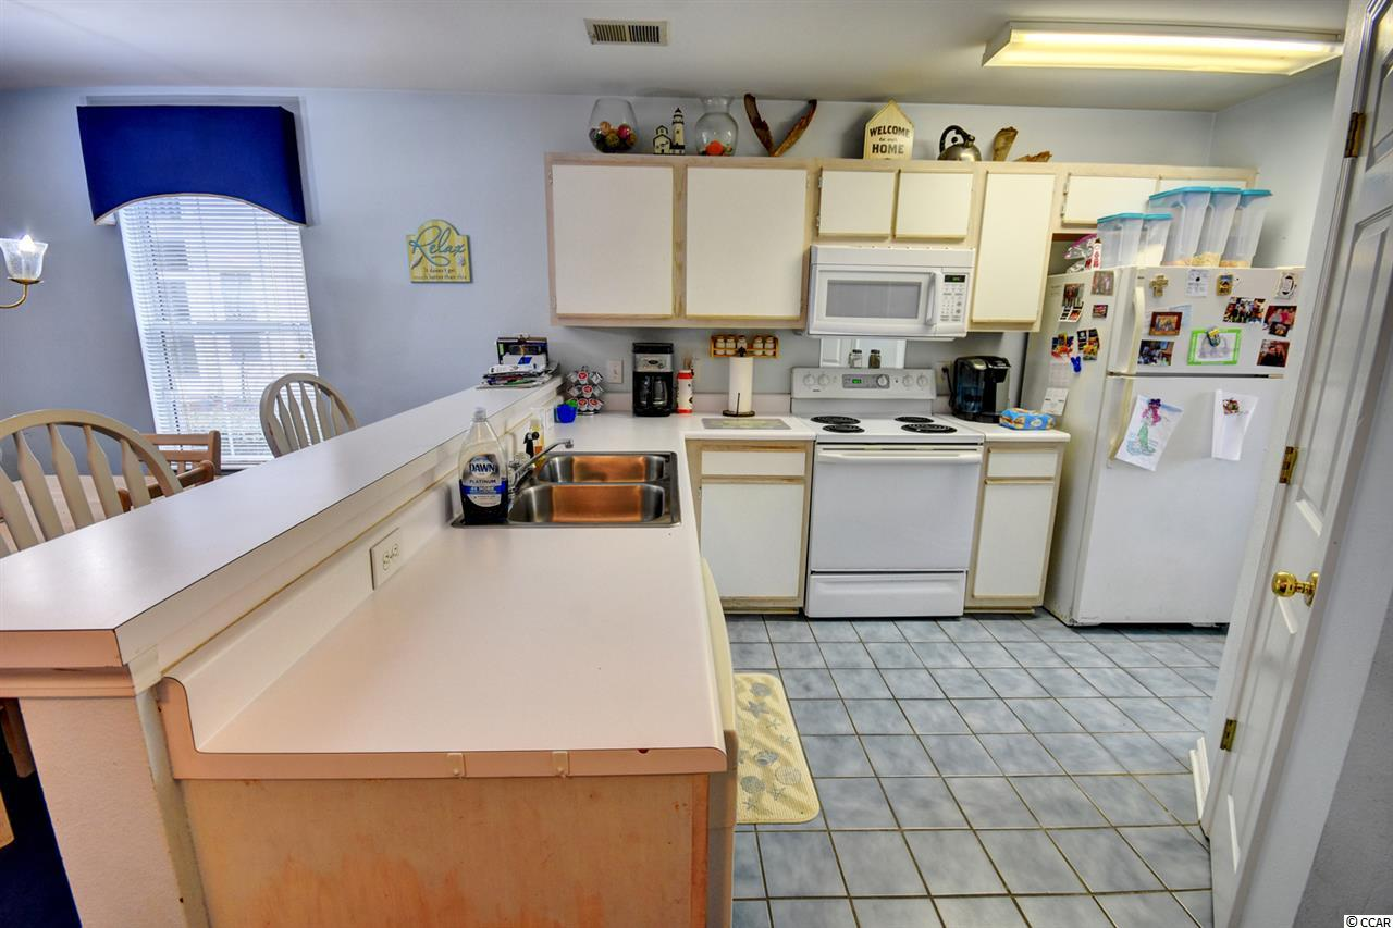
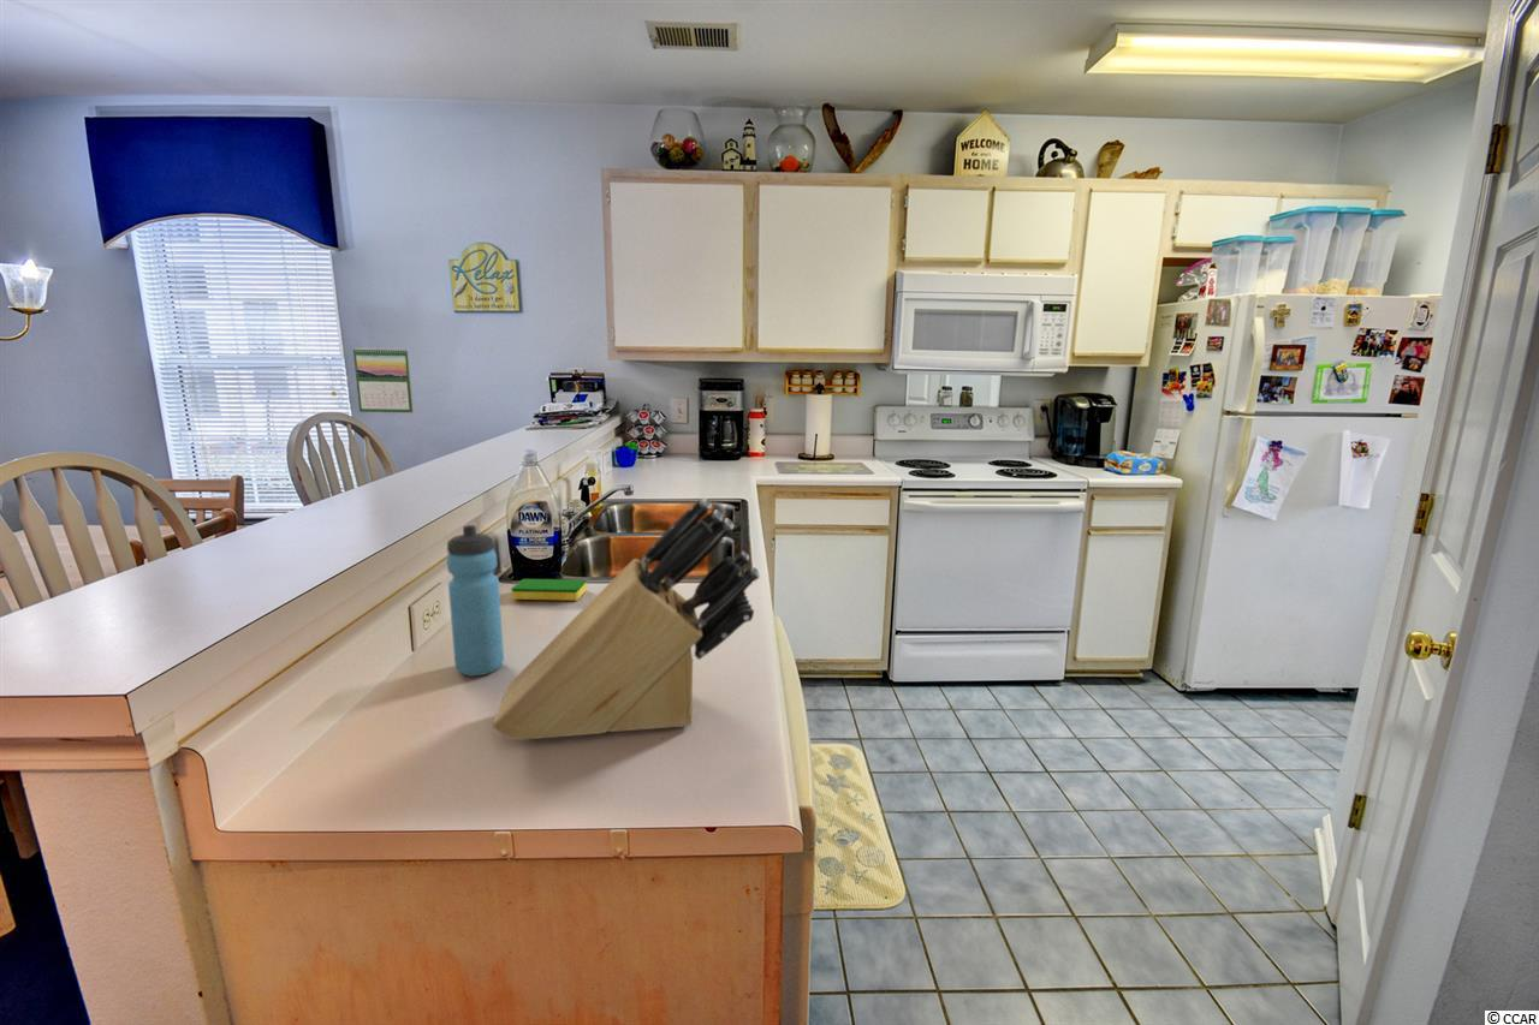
+ water bottle (474, 597)
+ calendar (382, 380)
+ dish sponge (549, 589)
+ knife block (629, 612)
